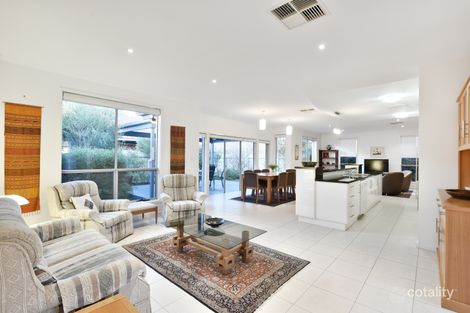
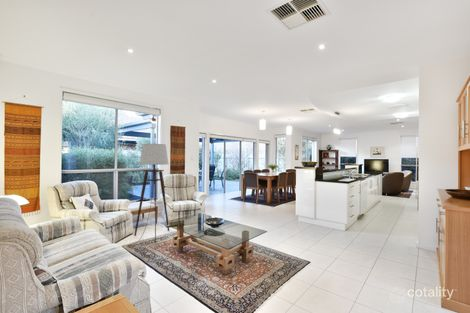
+ floor lamp (152, 191)
